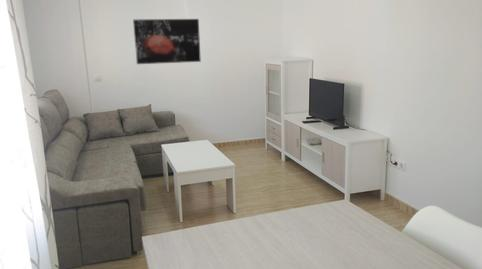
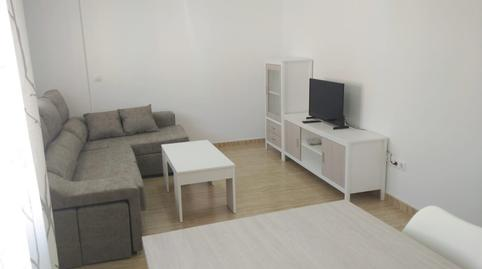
- wall art (167, 41)
